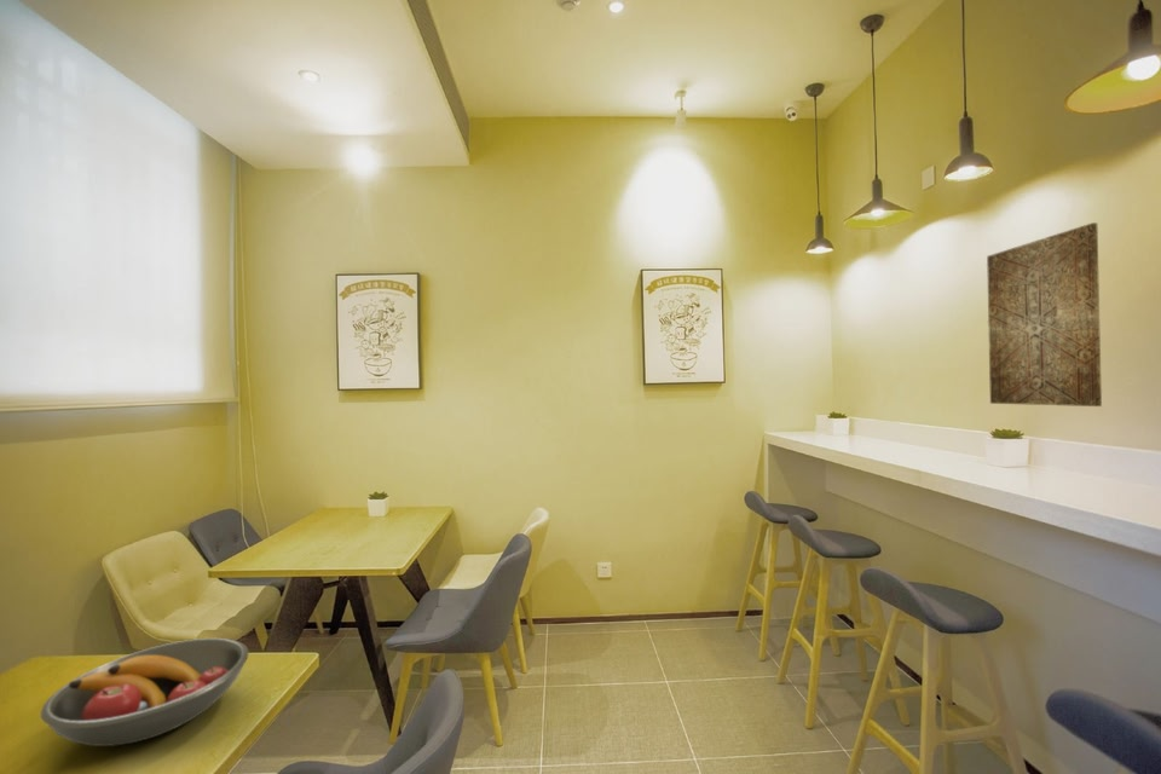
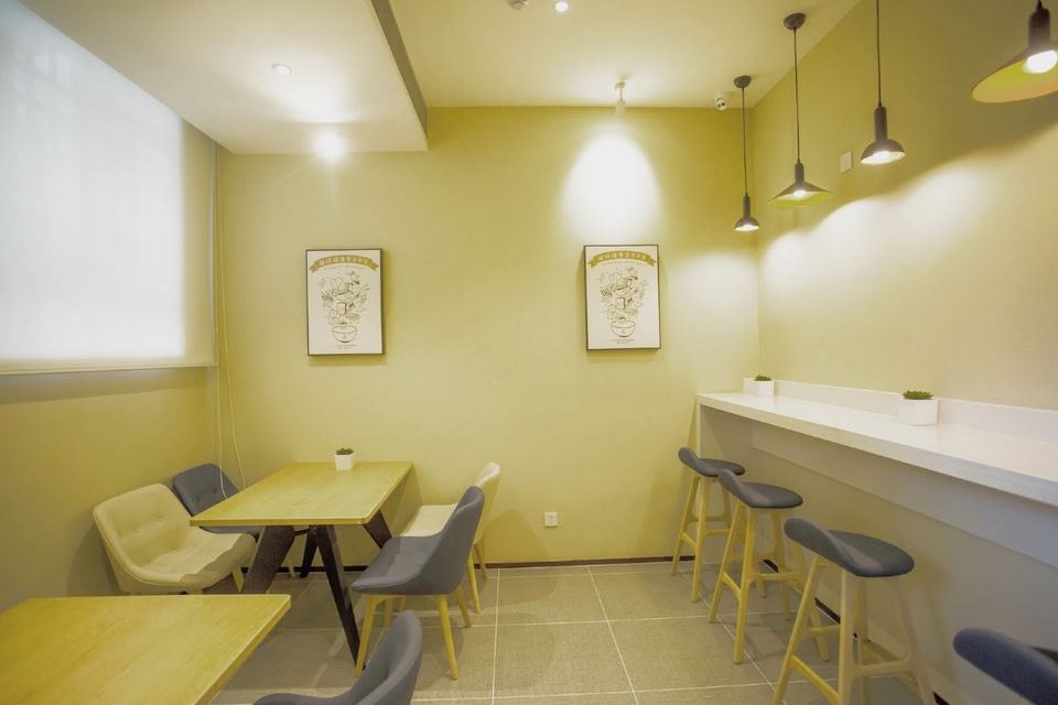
- fruit bowl (155, 691)
- wall art (1038, 323)
